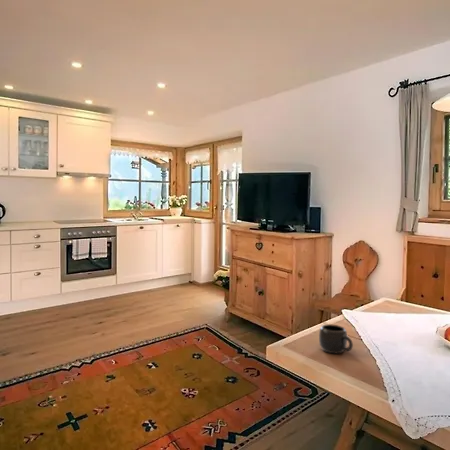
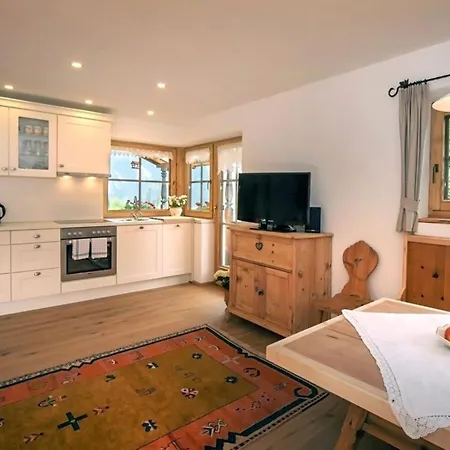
- mug (333, 339)
